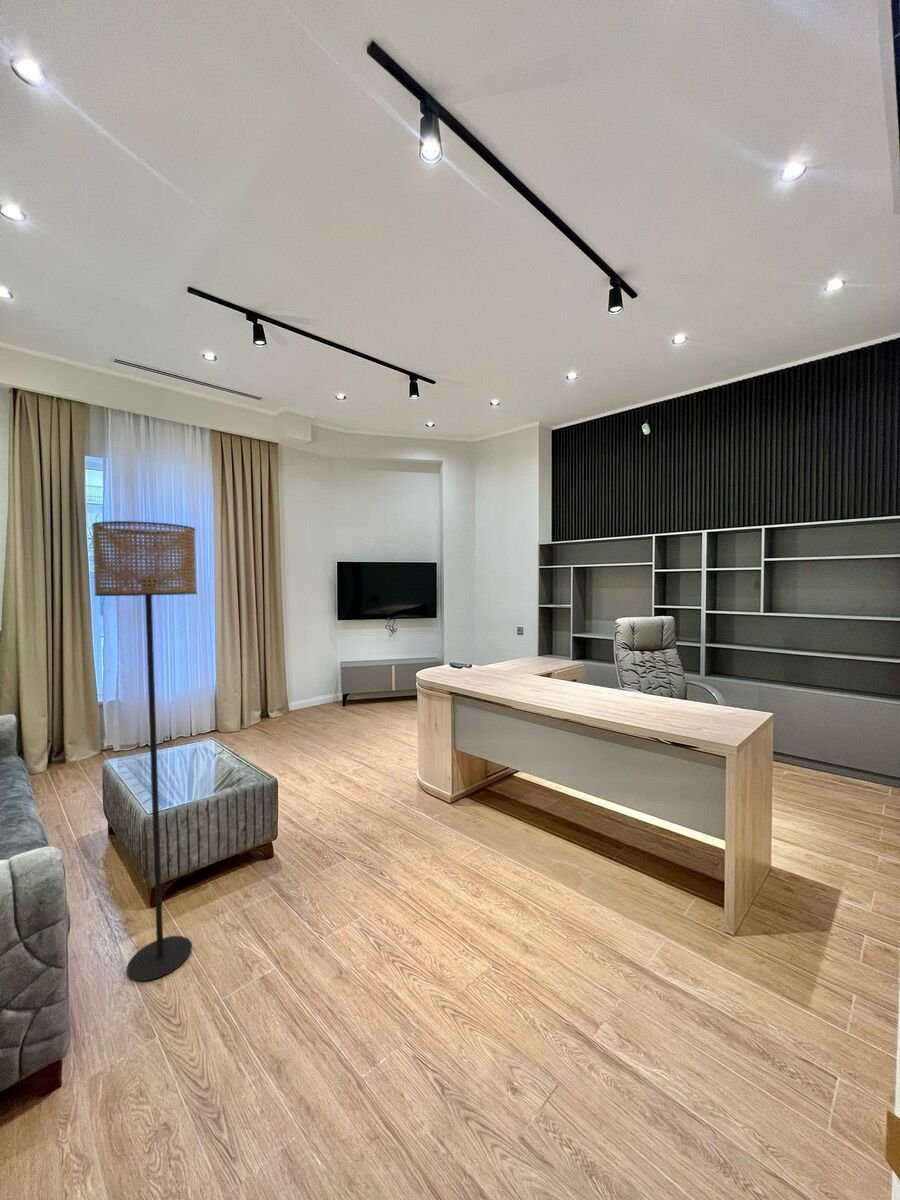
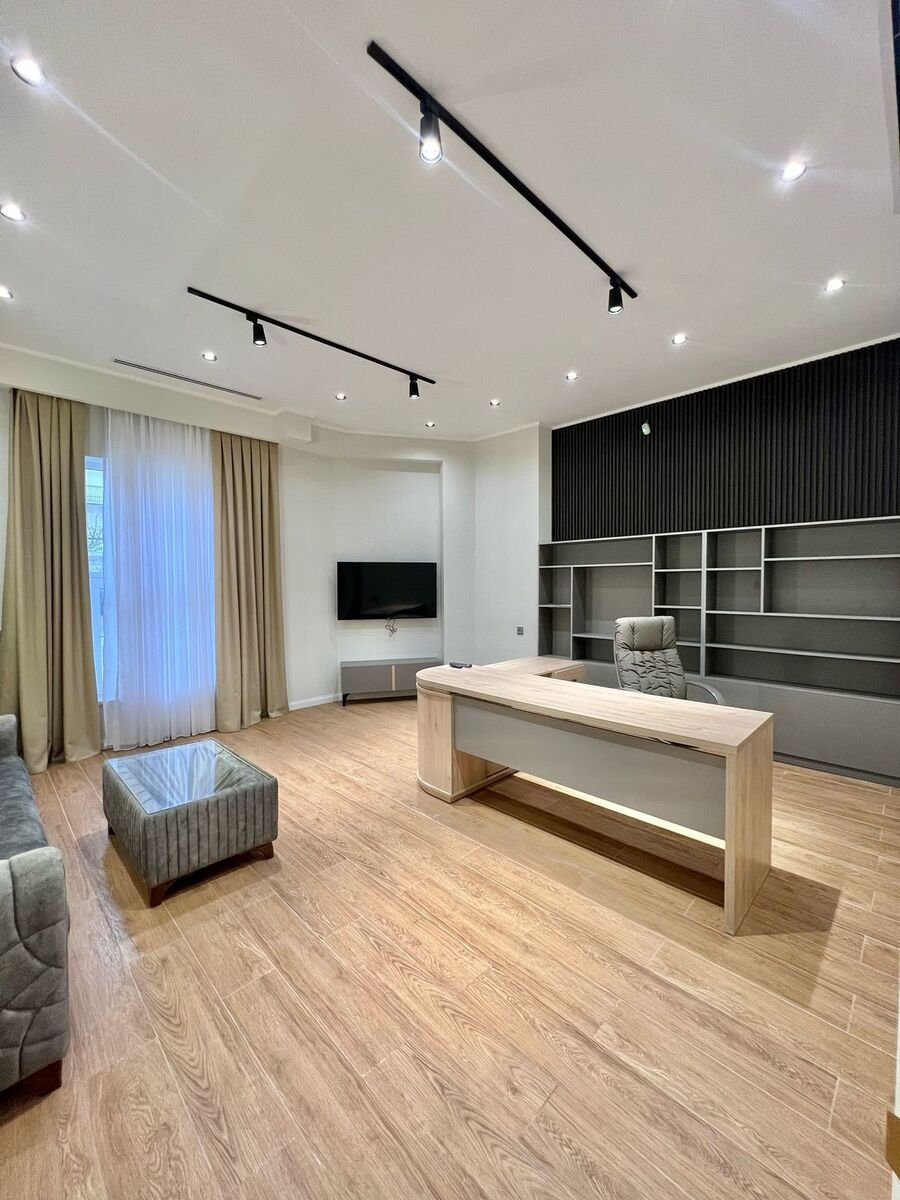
- floor lamp (153, 745)
